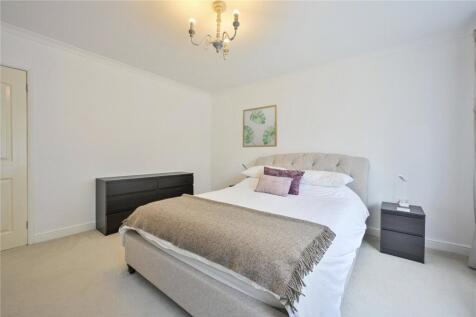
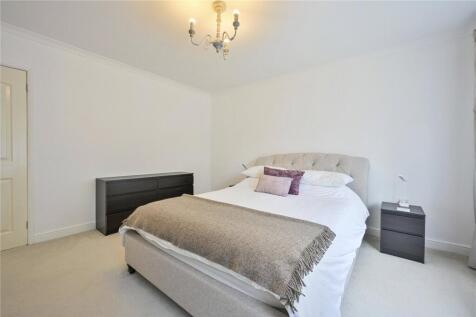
- wall art (259, 127)
